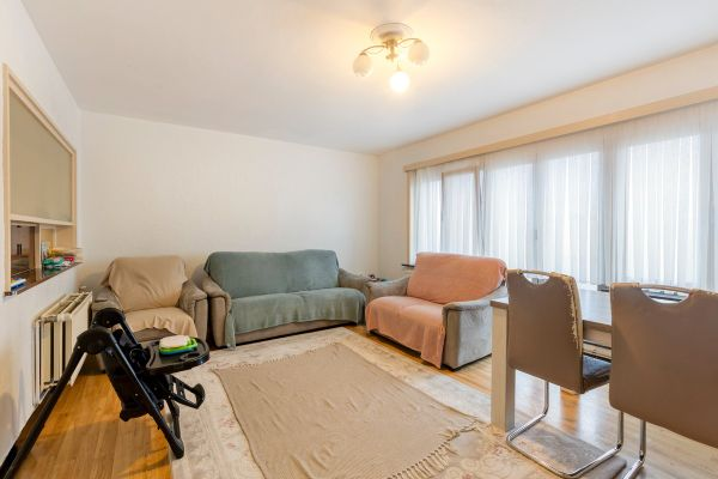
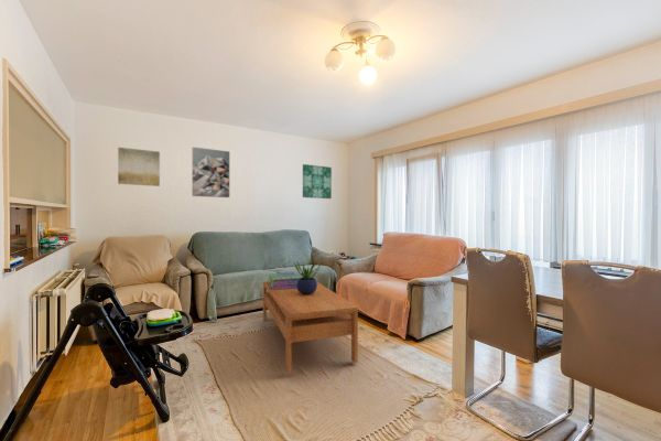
+ wall art (316, 182)
+ stack of books (284, 280)
+ potted plant (305, 276)
+ wall art (210, 173)
+ wall art (139, 166)
+ coffee table (302, 314)
